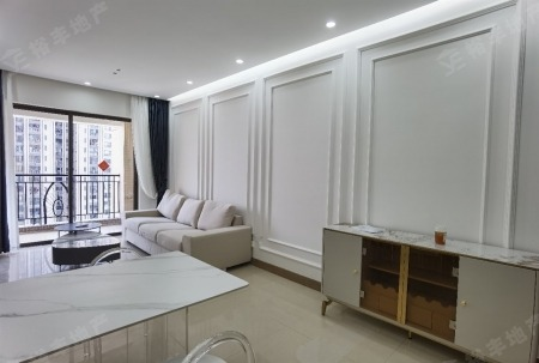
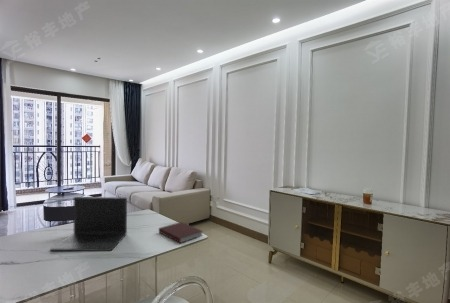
+ laptop (91, 221)
+ notebook (180, 231)
